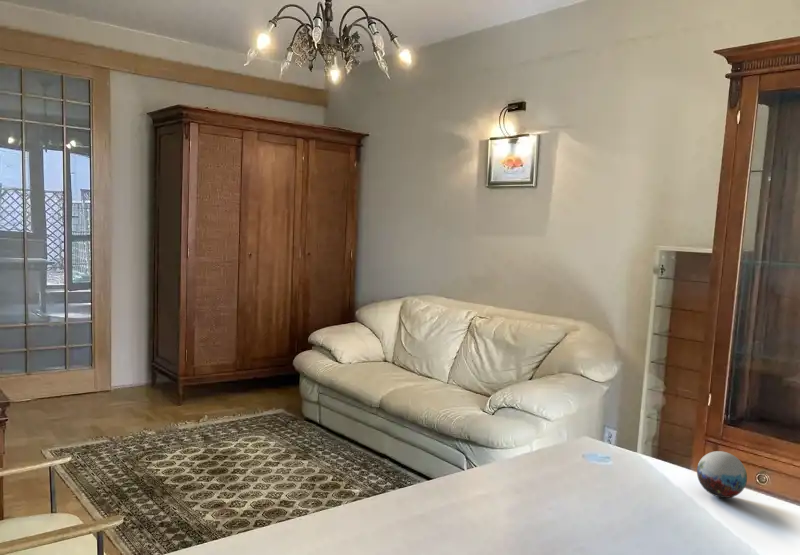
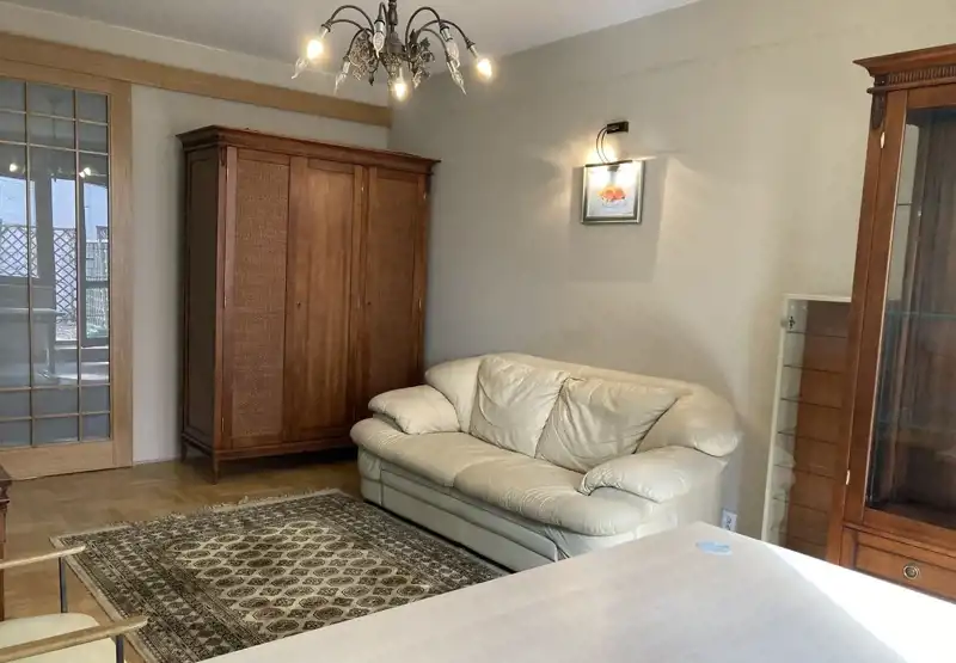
- decorative orb (721, 474)
